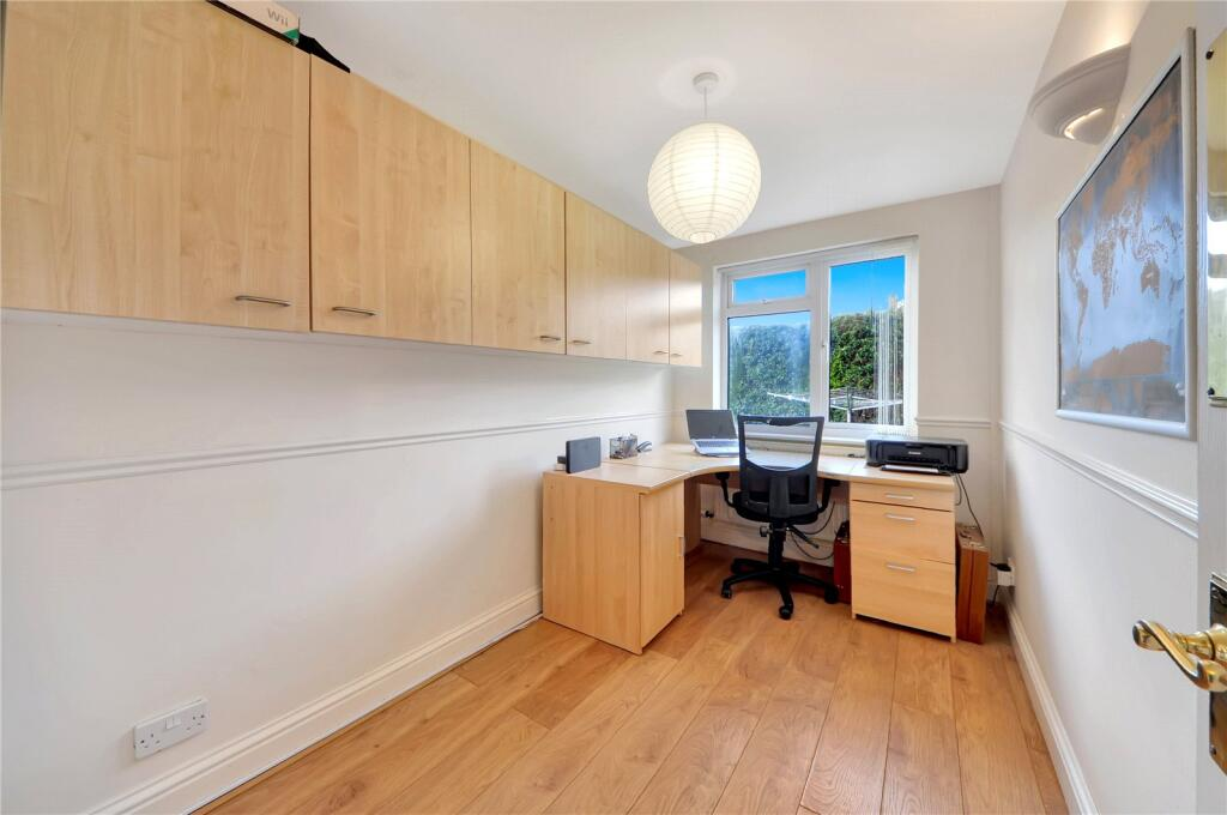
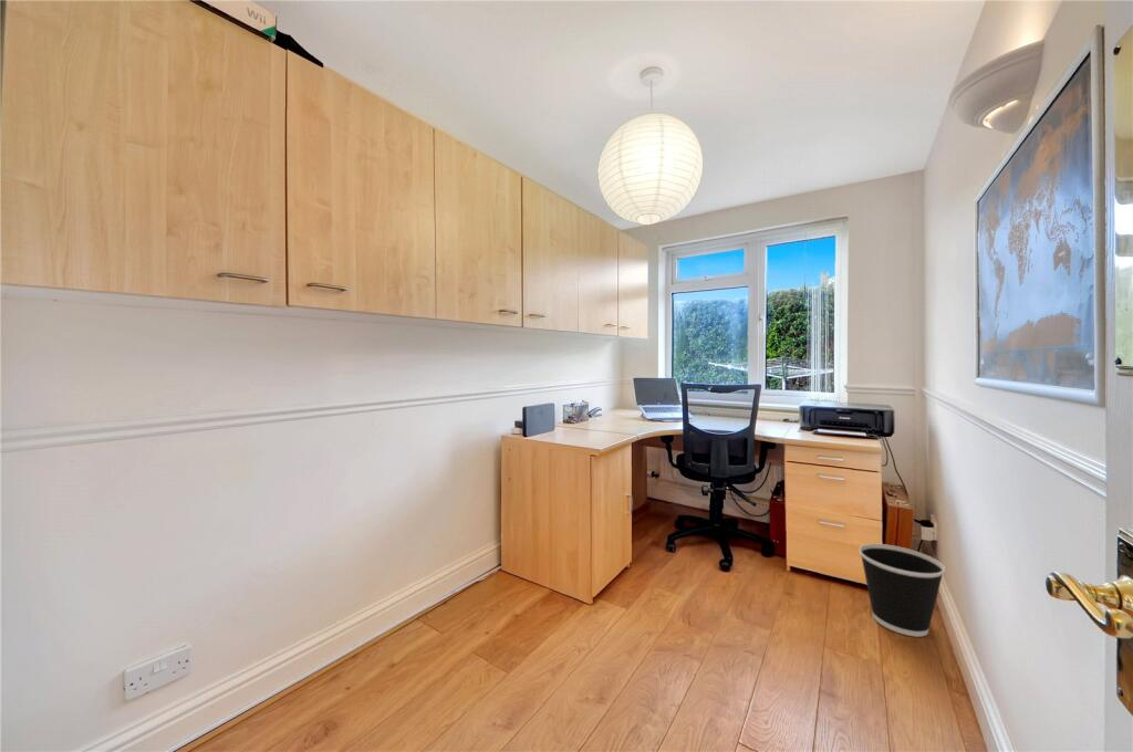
+ wastebasket (900, 589)
